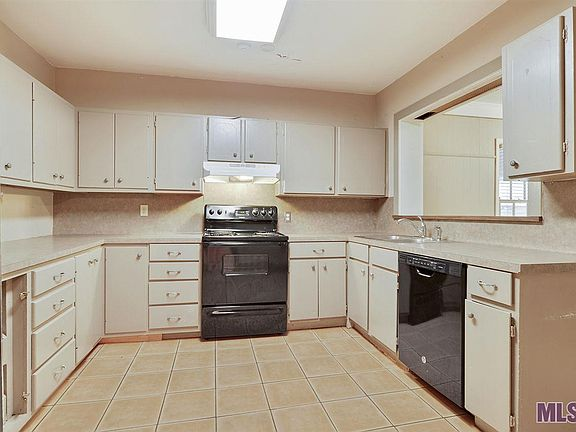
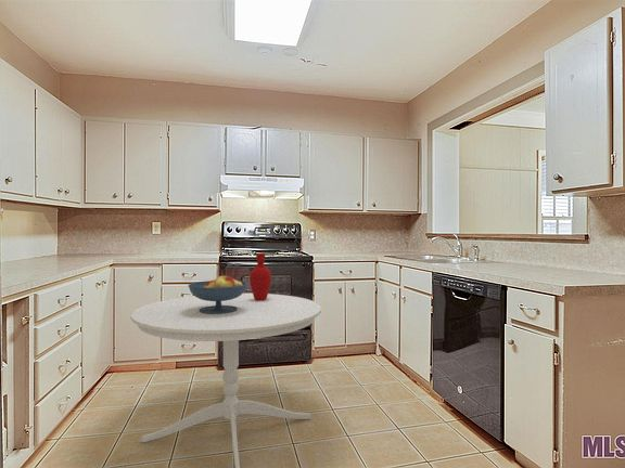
+ dining table (230, 367)
+ vase (260, 276)
+ fruit bowl (218, 291)
